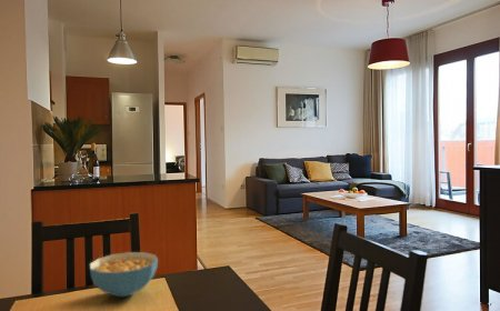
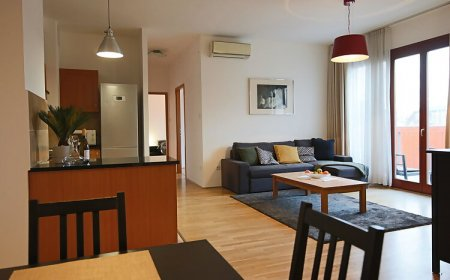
- cereal bowl (124, 277)
